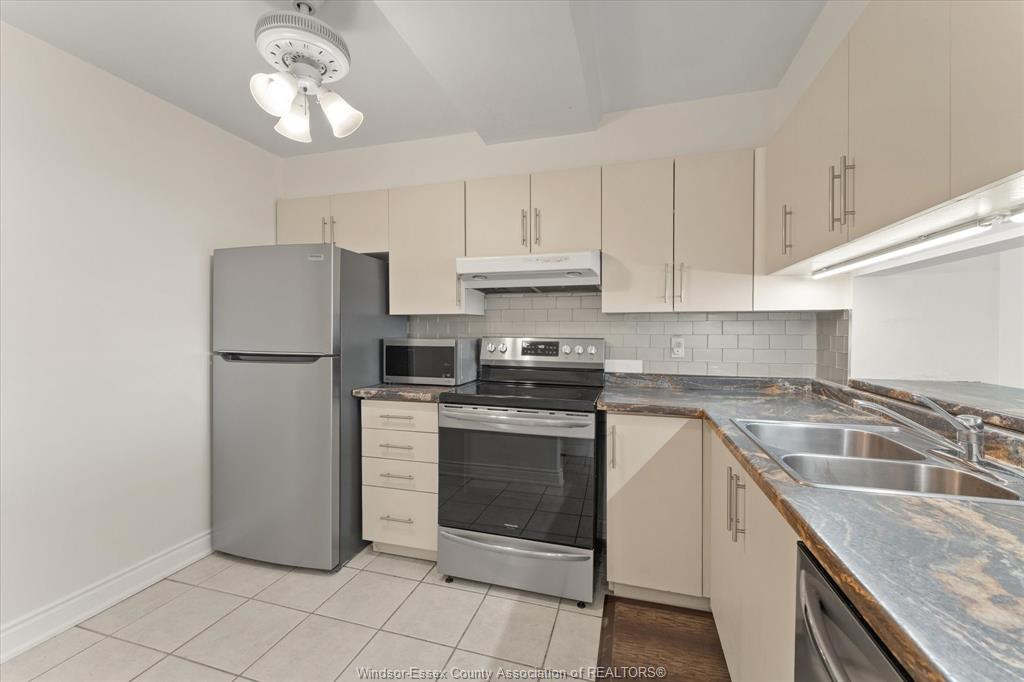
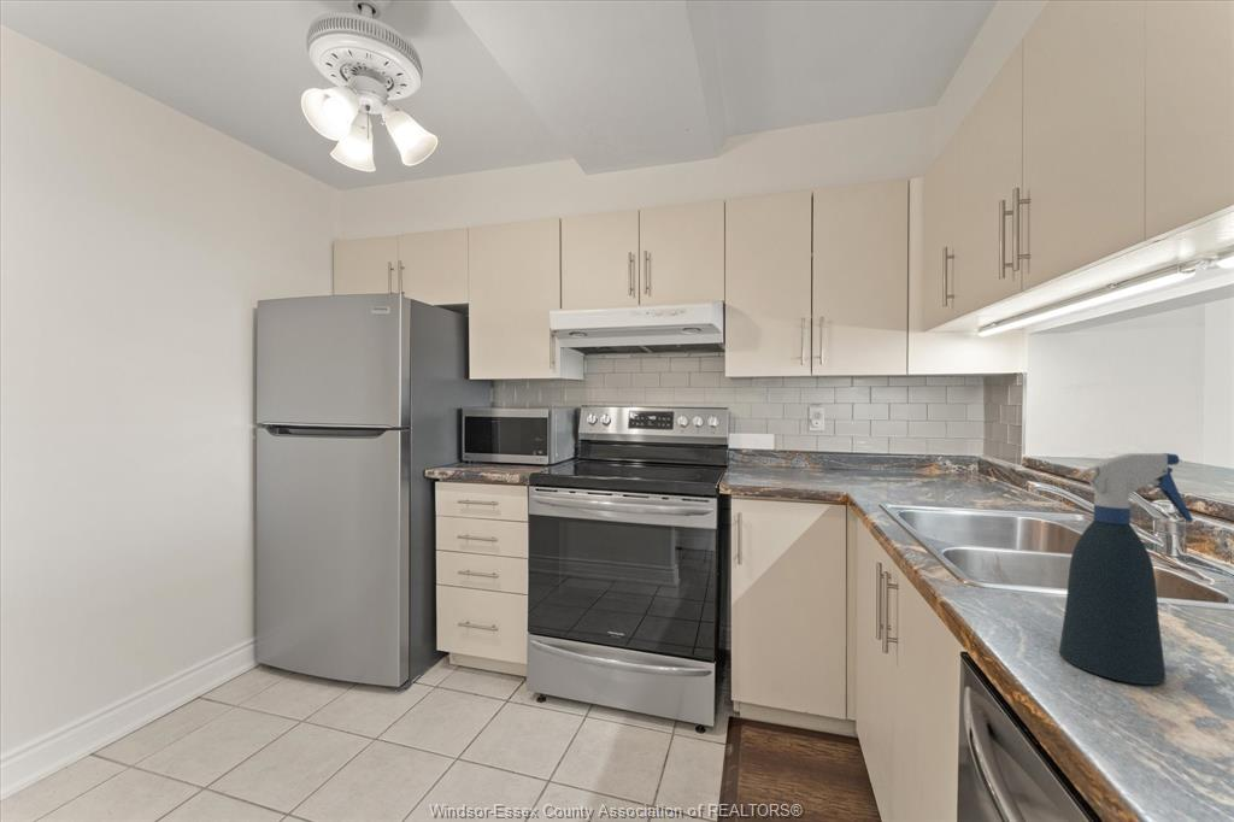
+ spray bottle (1115, 557)
